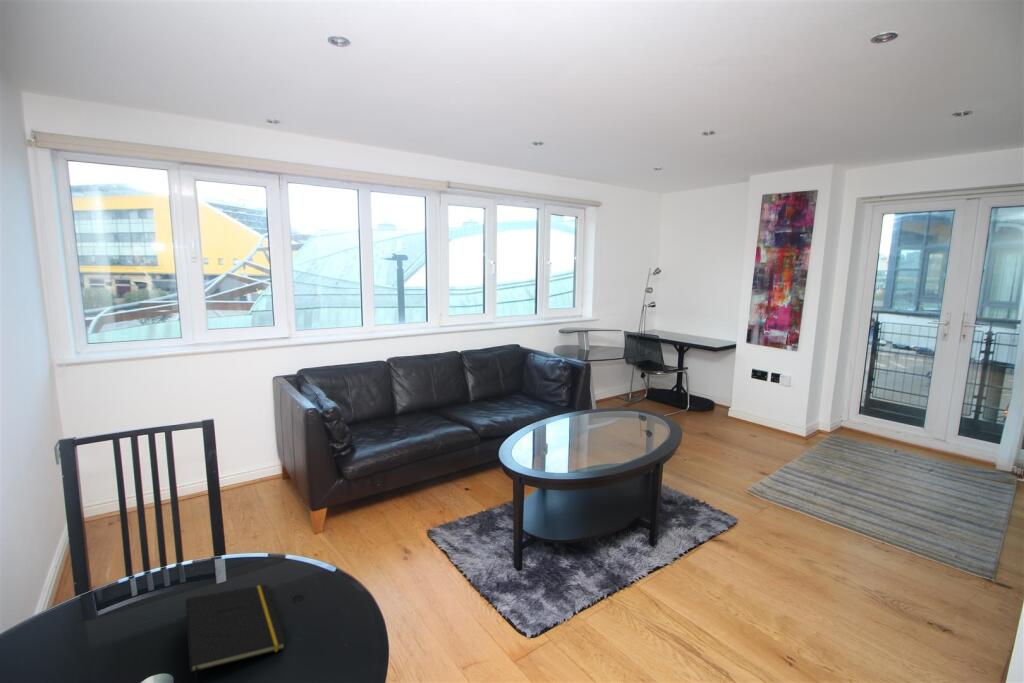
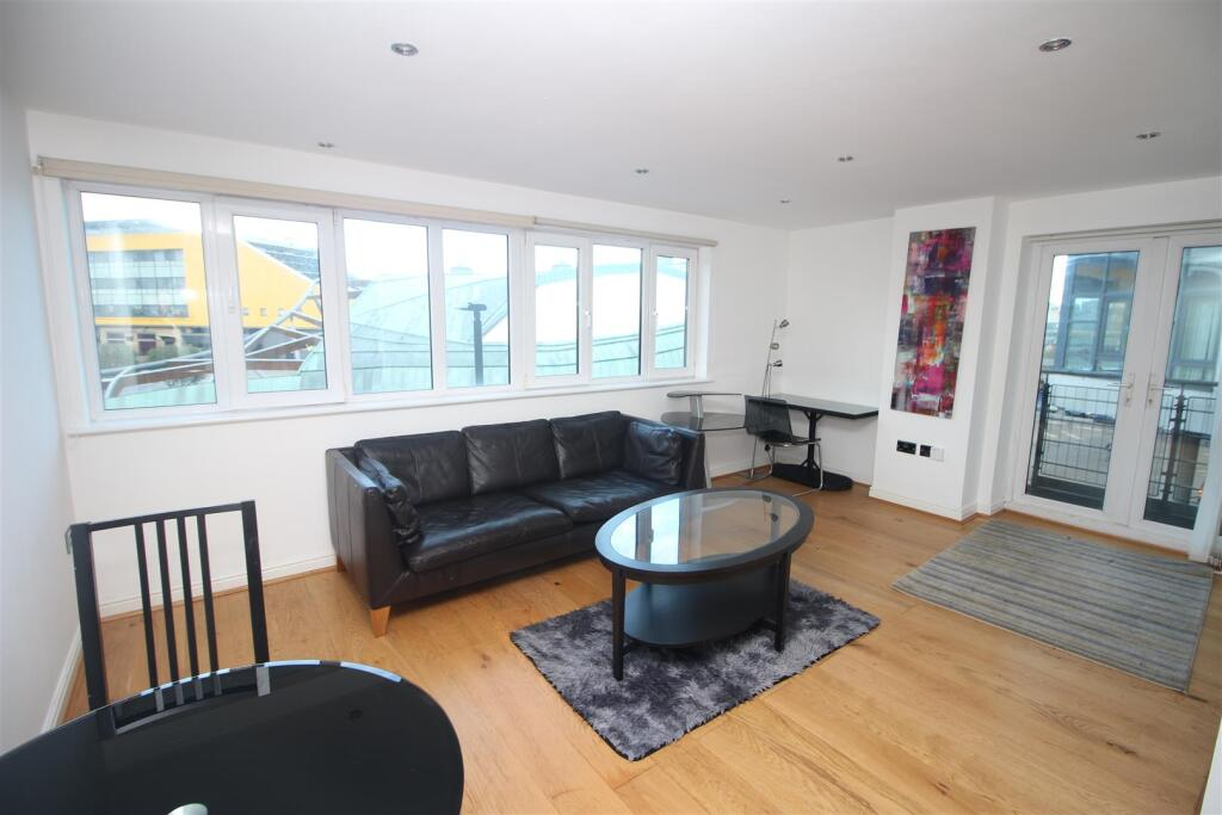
- notepad (233, 622)
